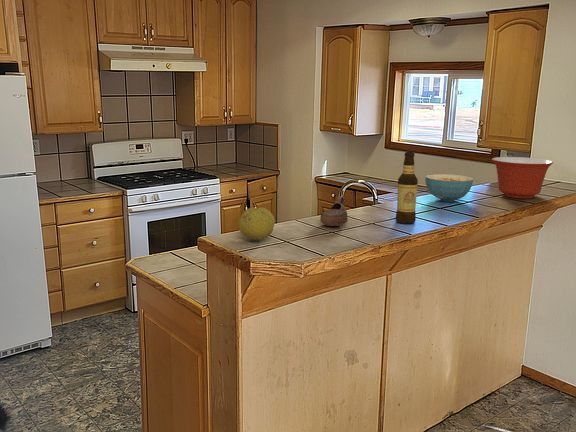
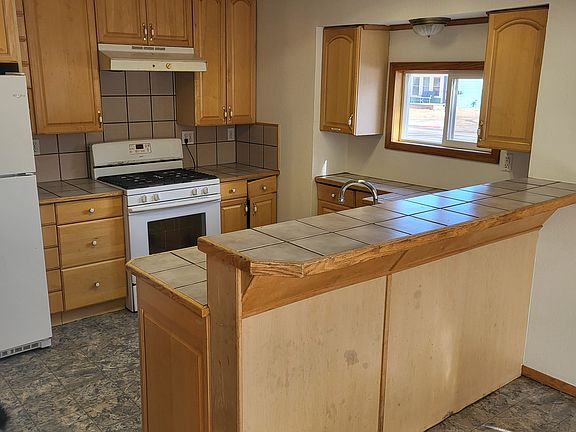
- bottle (407, 187)
- fruit (256, 224)
- mixing bowl (520, 178)
- cup (336, 212)
- cereal bowl (448, 189)
